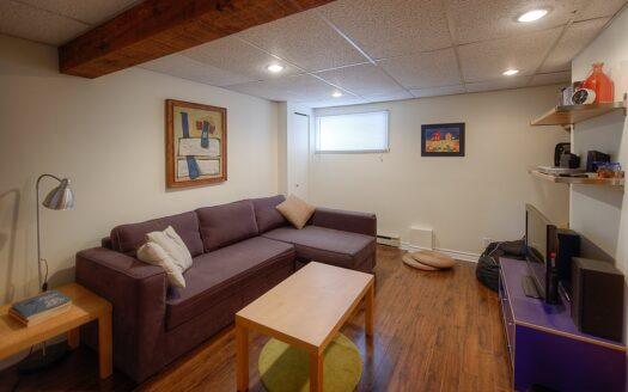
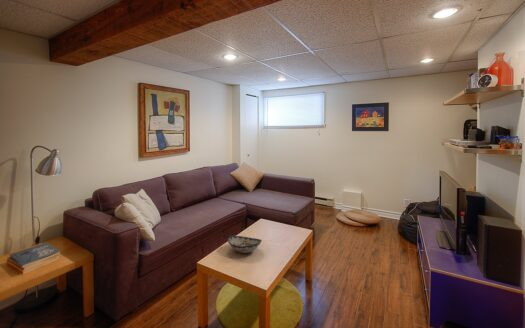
+ decorative bowl (244, 245)
